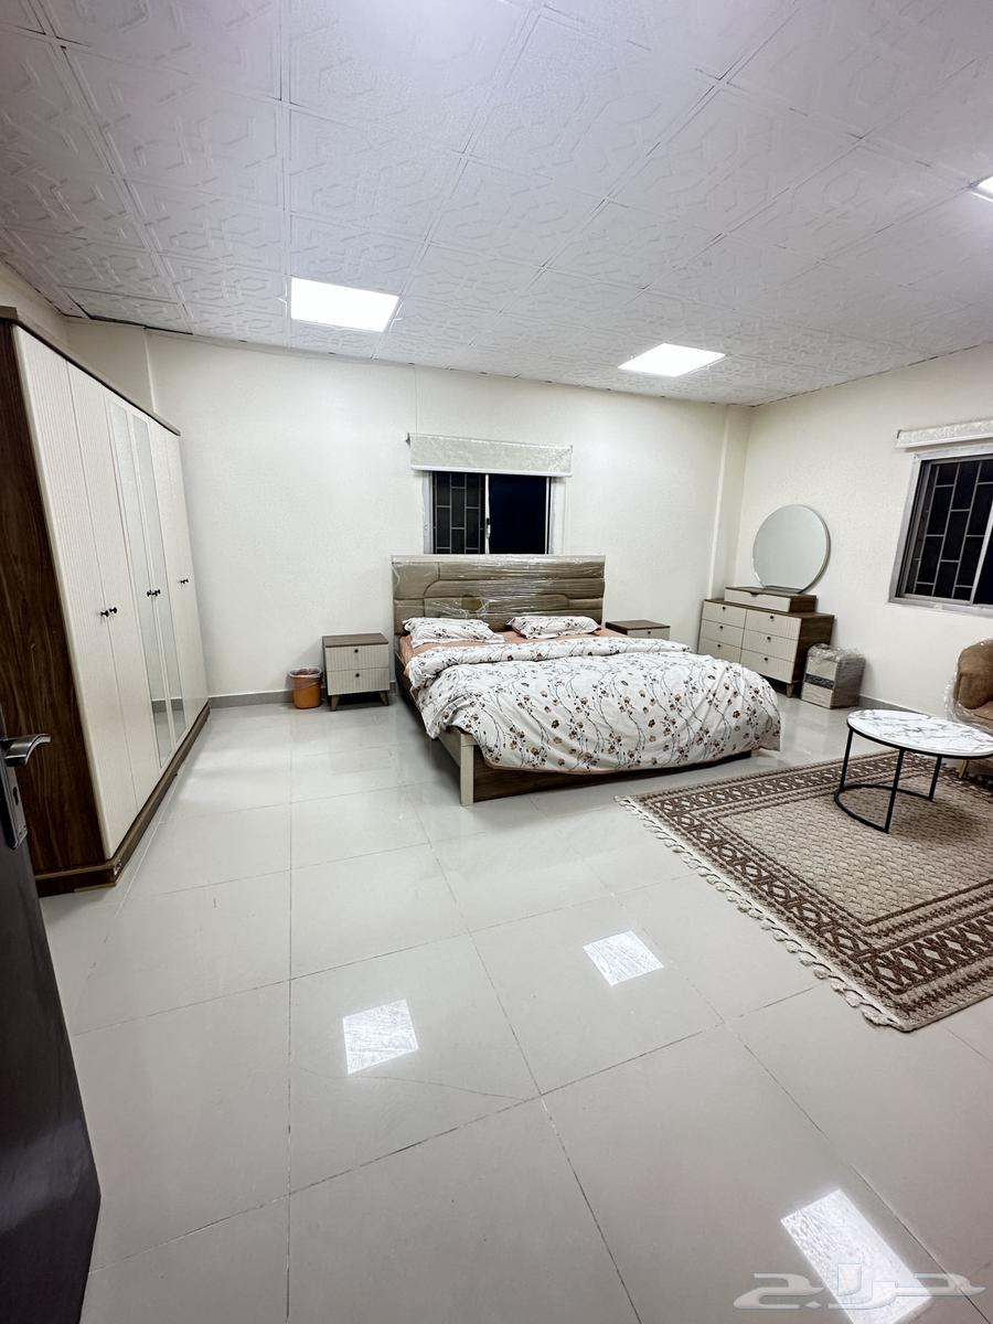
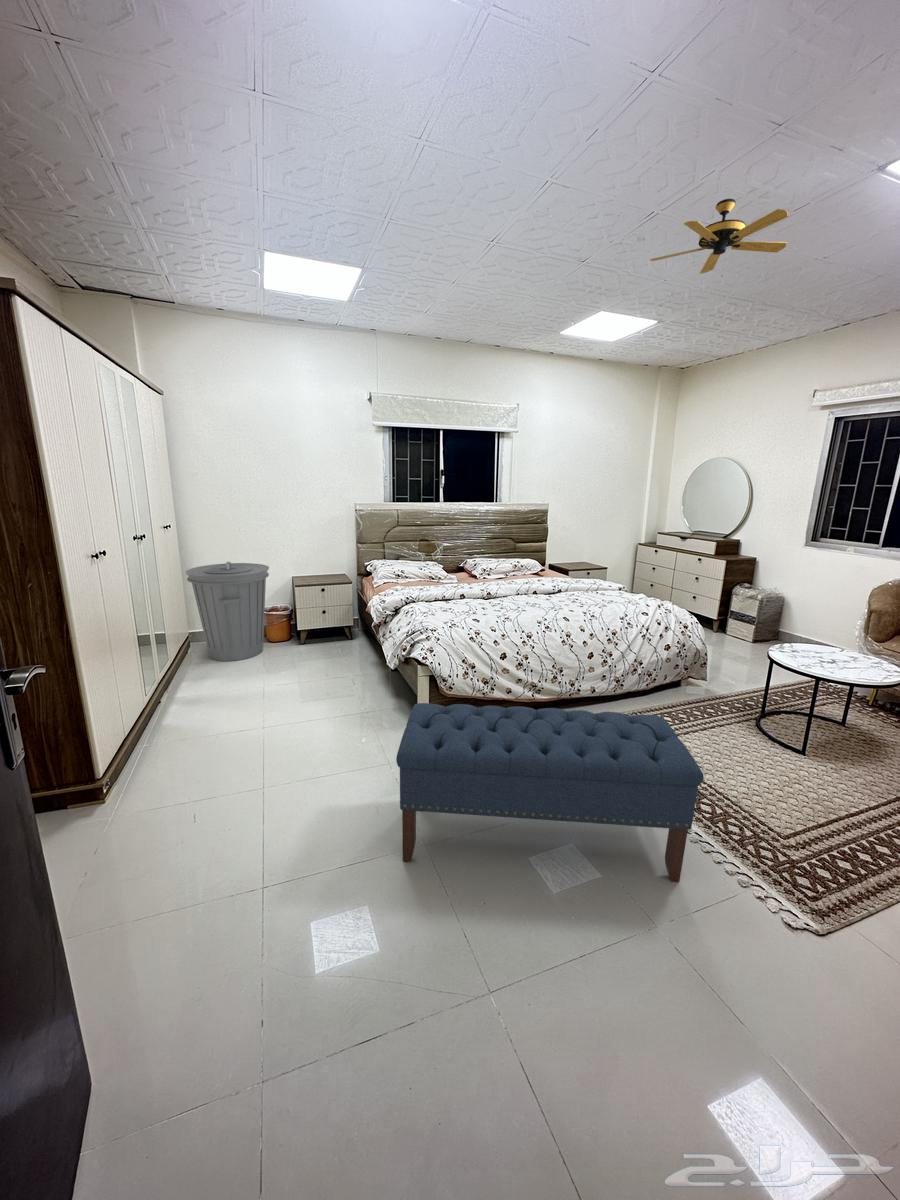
+ trash can (232, 608)
+ ceiling fan (716, 243)
+ bench (537, 782)
